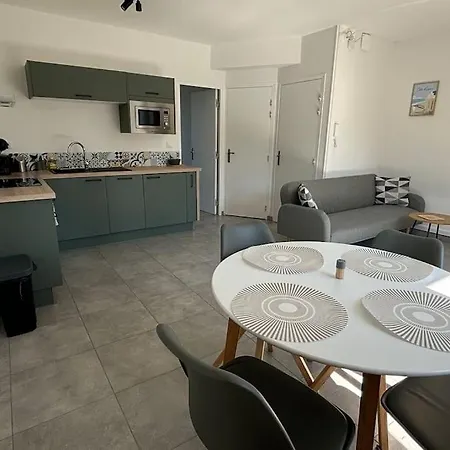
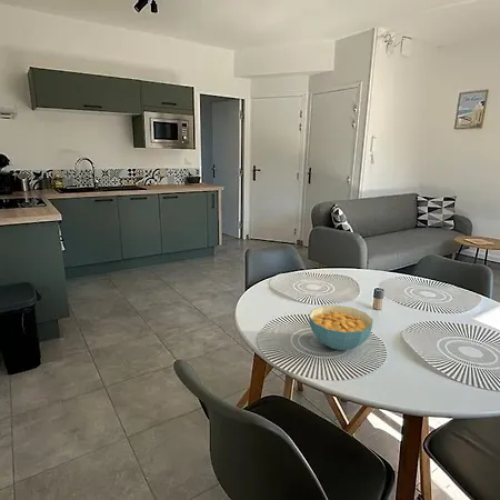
+ cereal bowl (339, 331)
